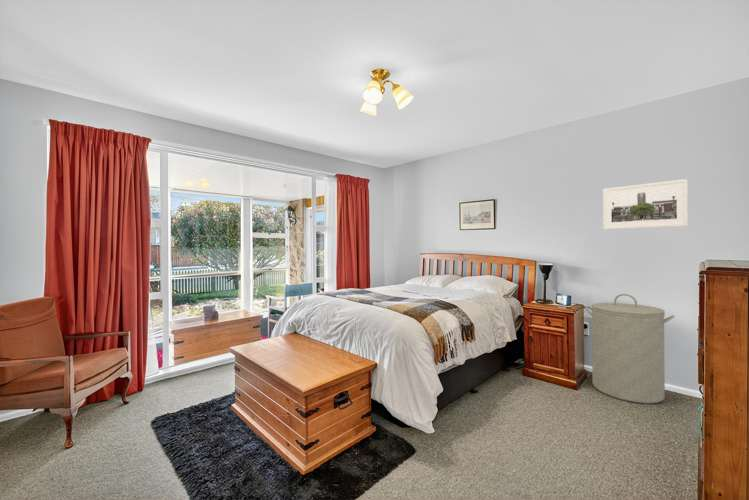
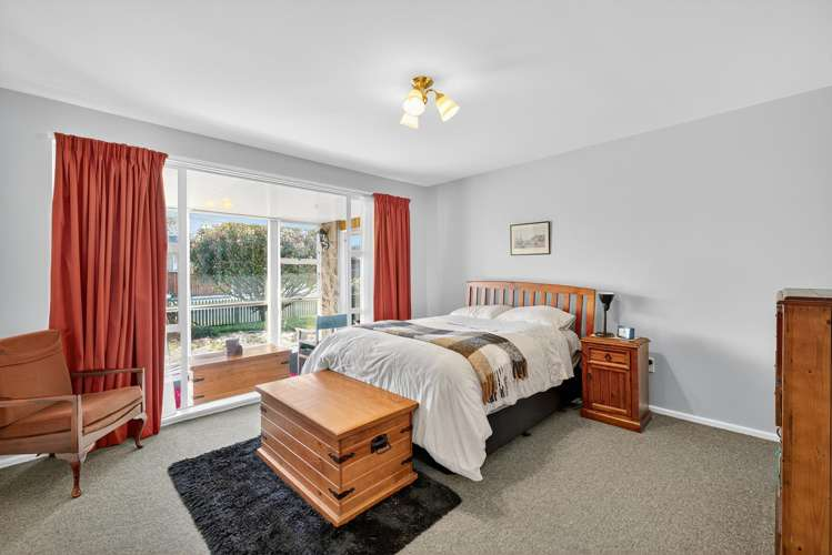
- laundry hamper (626, 342)
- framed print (642, 206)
